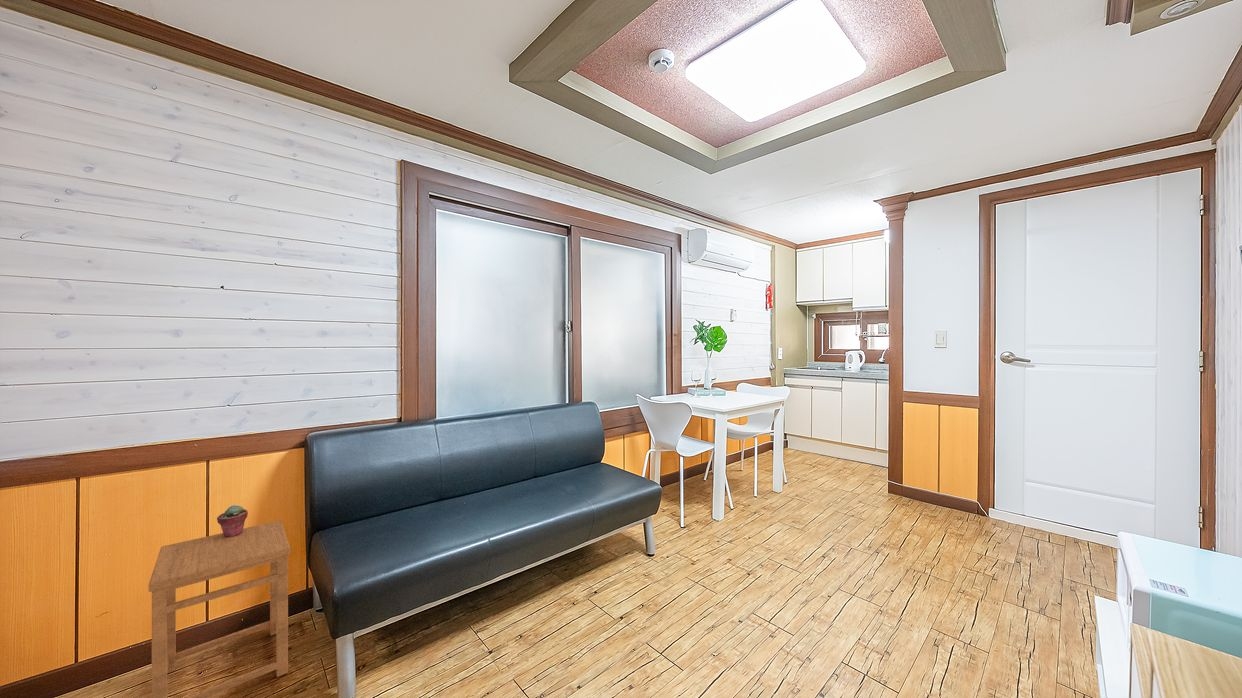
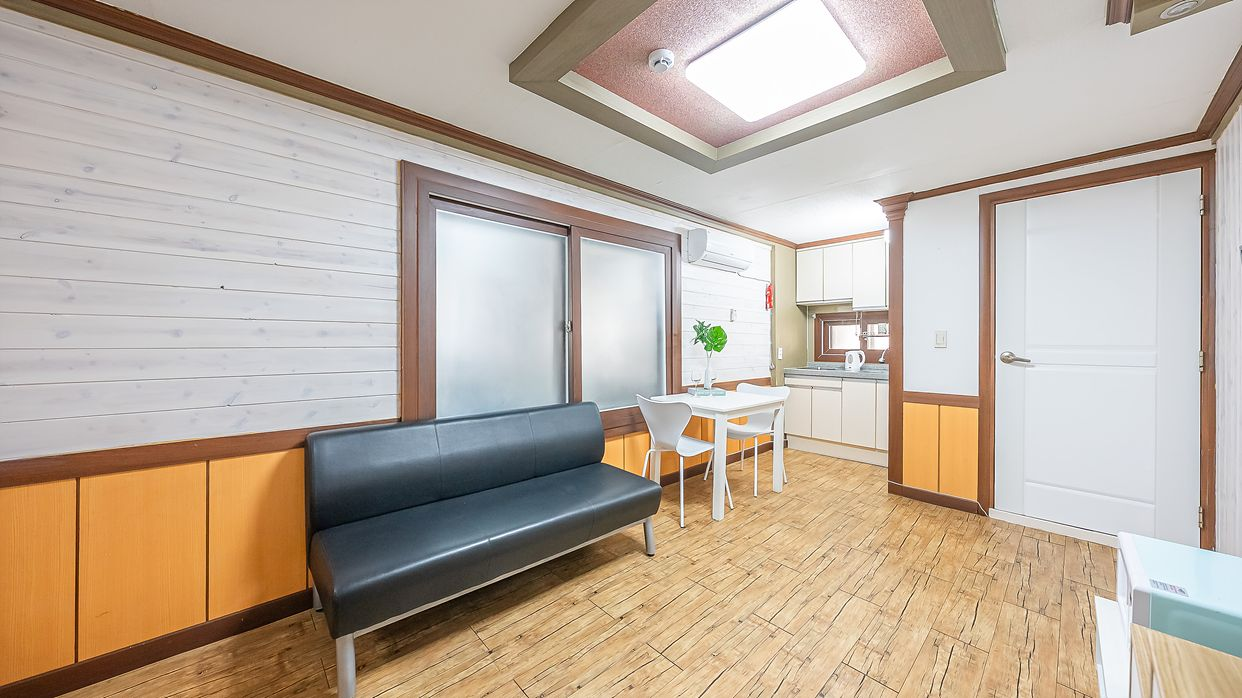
- potted succulent (232, 519)
- side table (222, 596)
